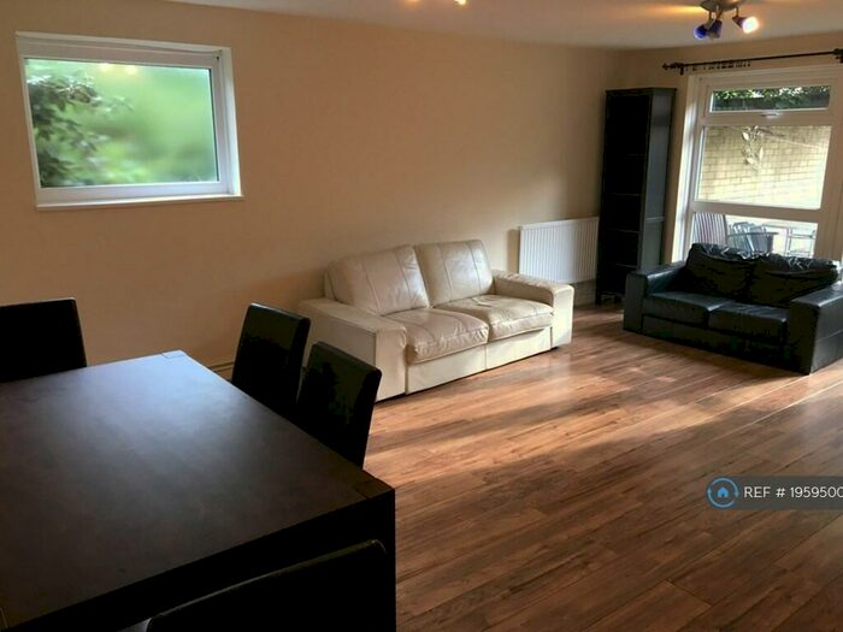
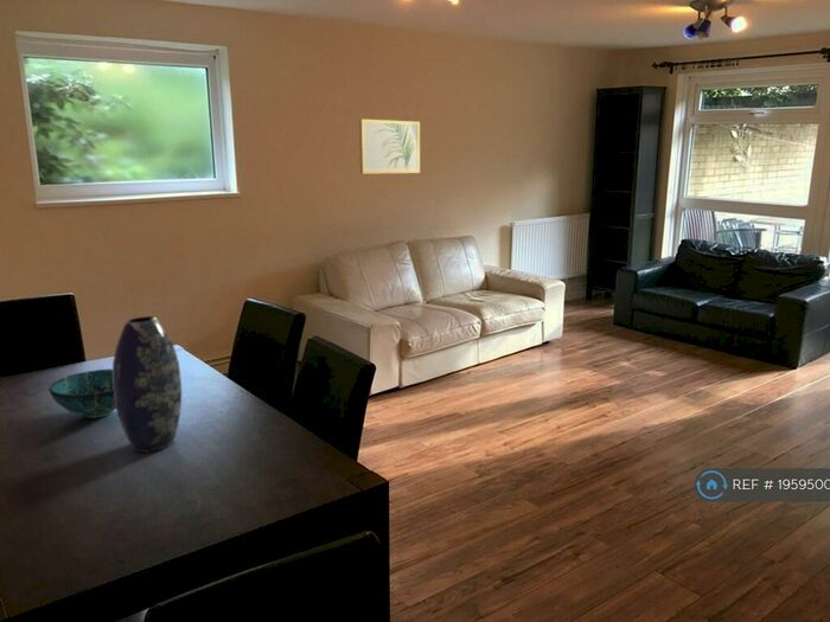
+ decorative bowl (96, 397)
+ wall art (390, 147)
+ vase (147, 383)
